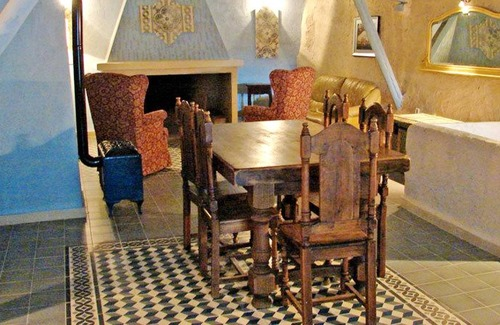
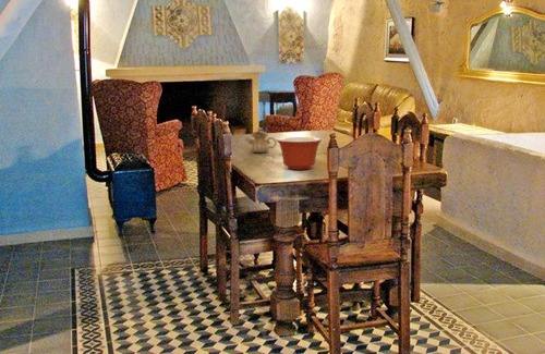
+ mixing bowl (299, 154)
+ teapot (261, 139)
